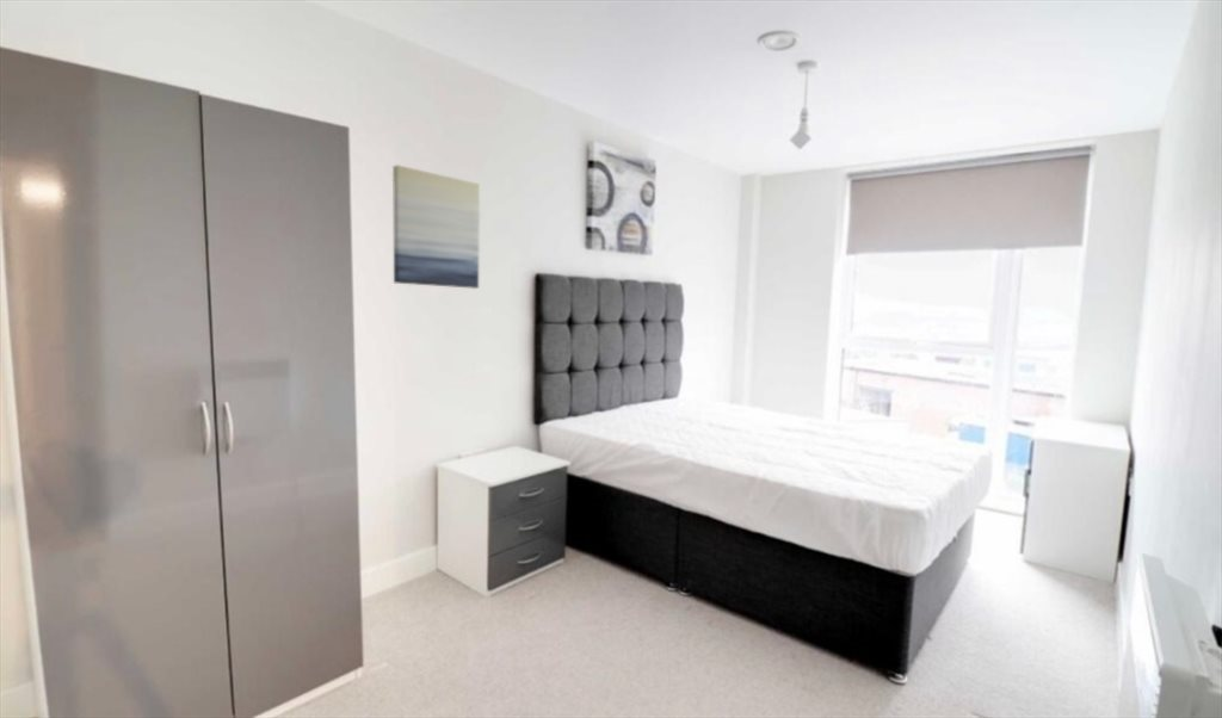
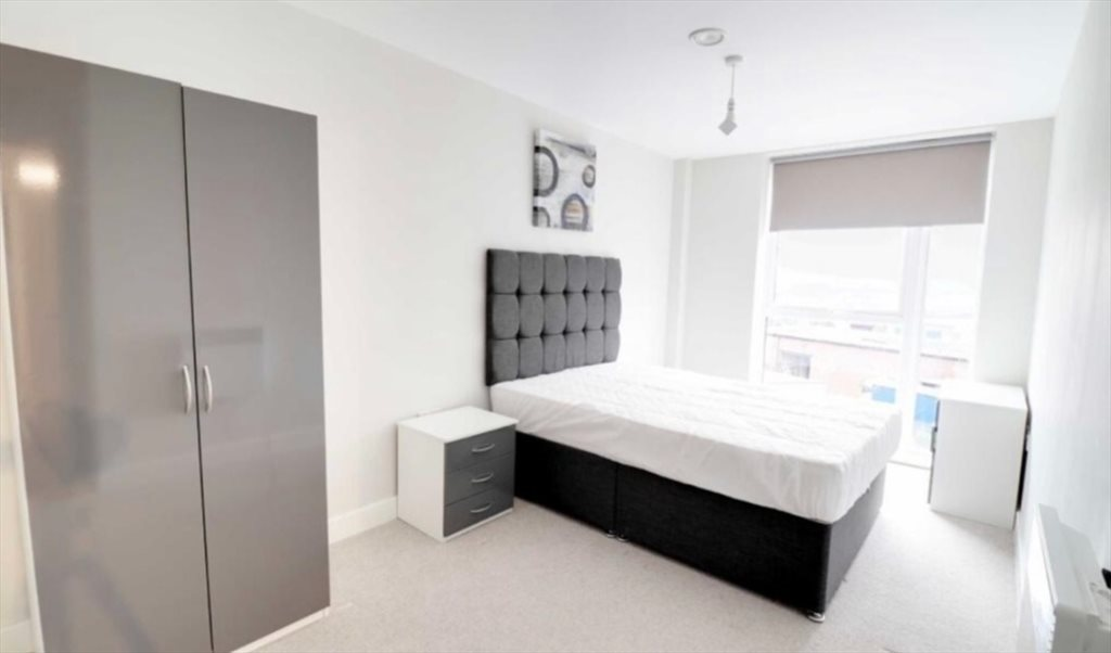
- wall art (438, 230)
